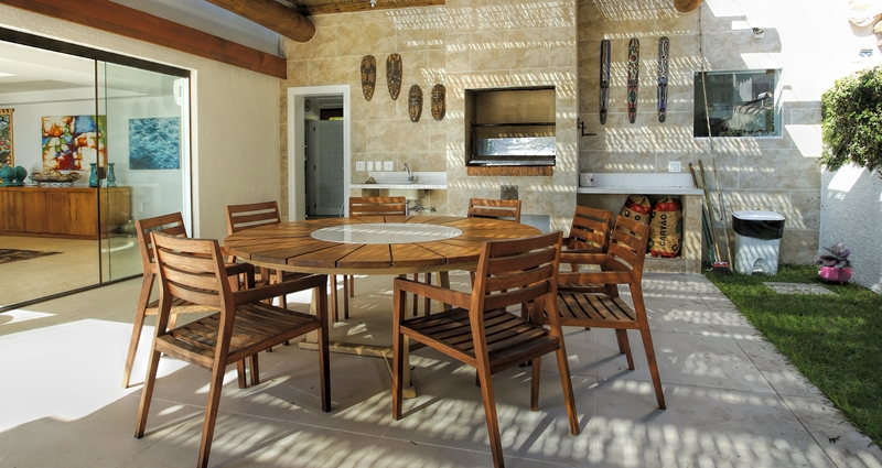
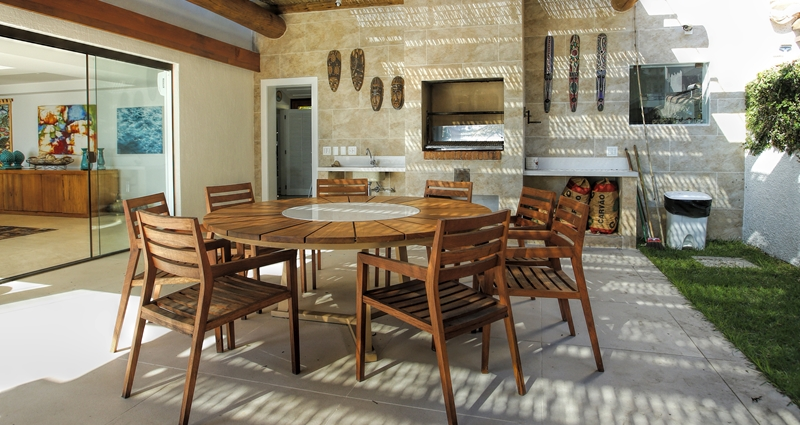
- potted plant (835, 262)
